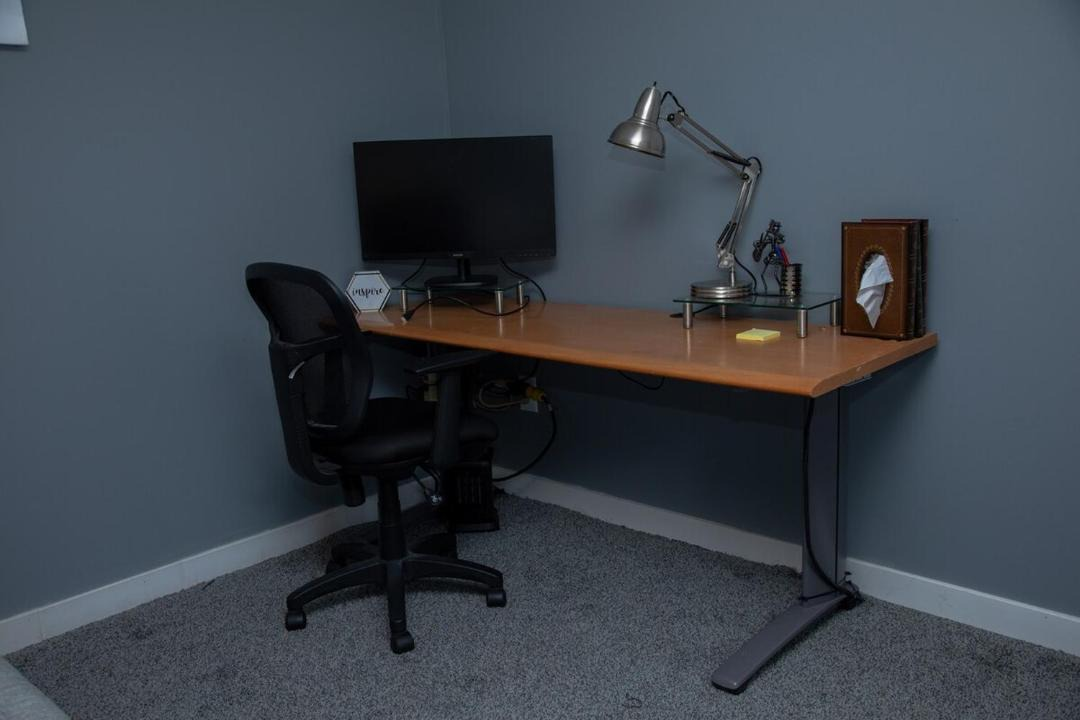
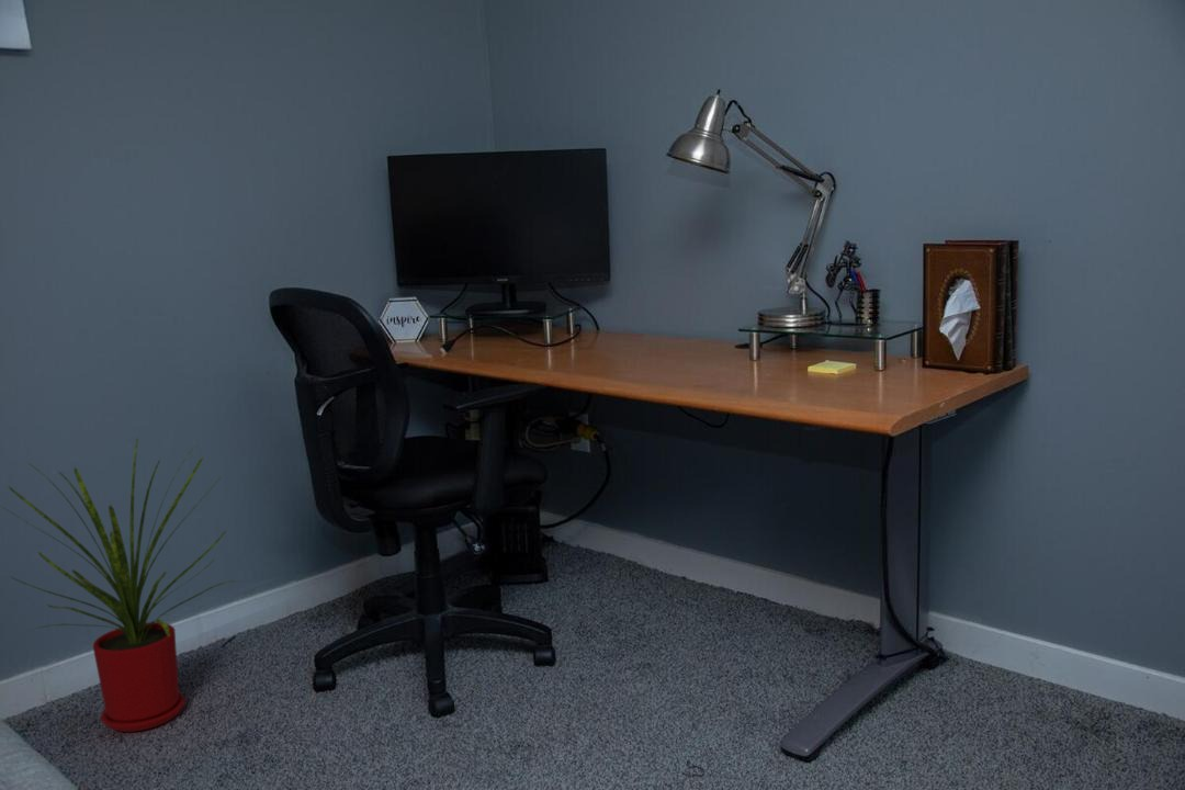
+ house plant (126, 585)
